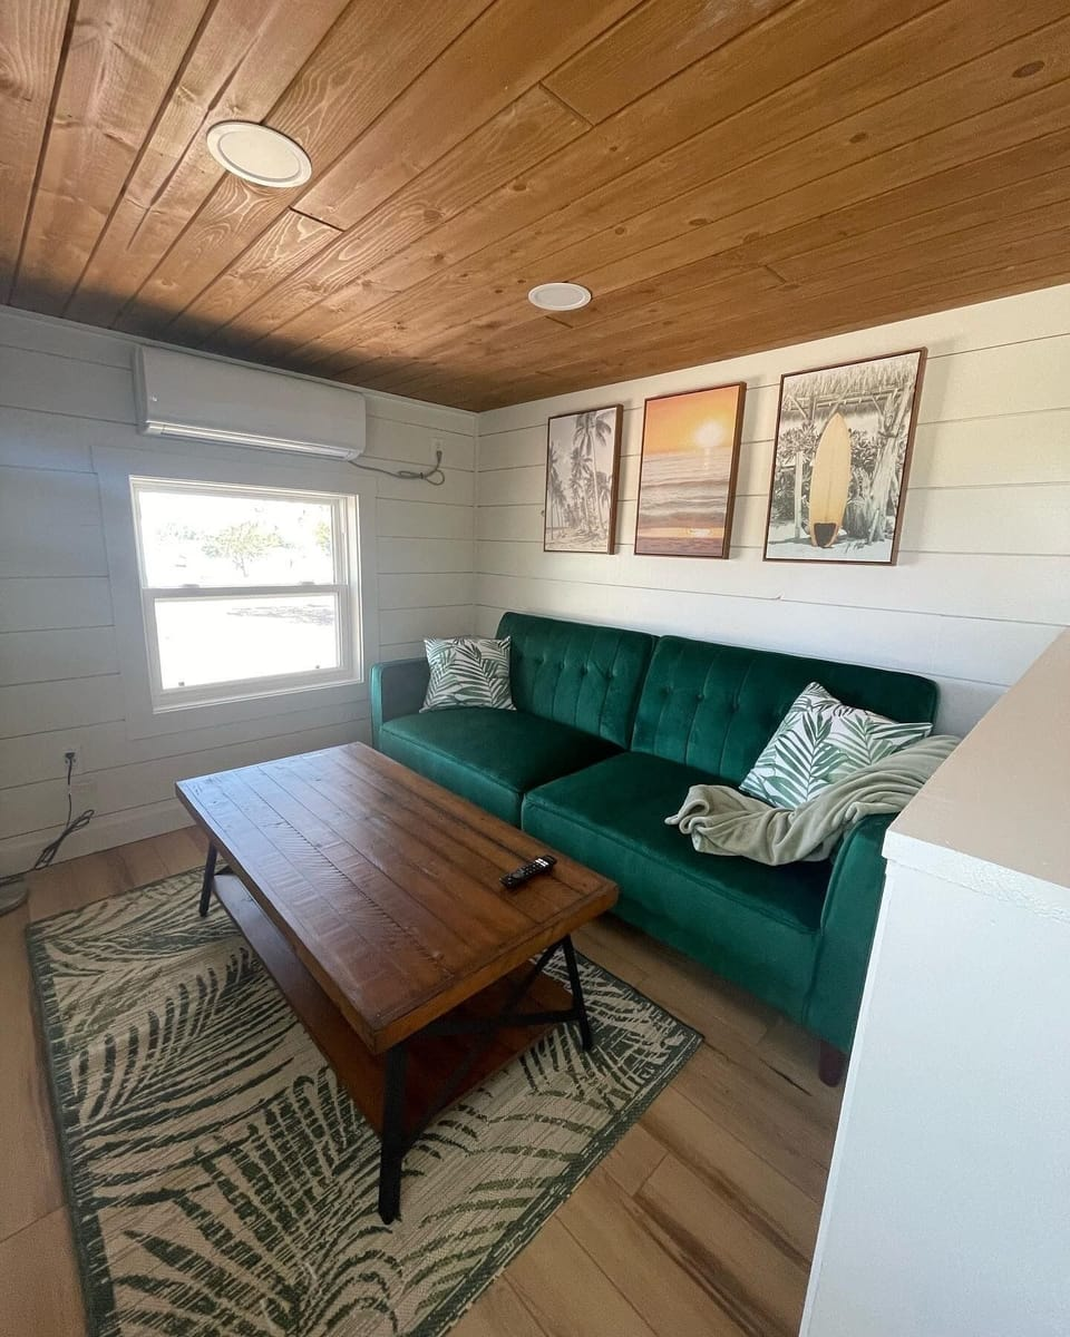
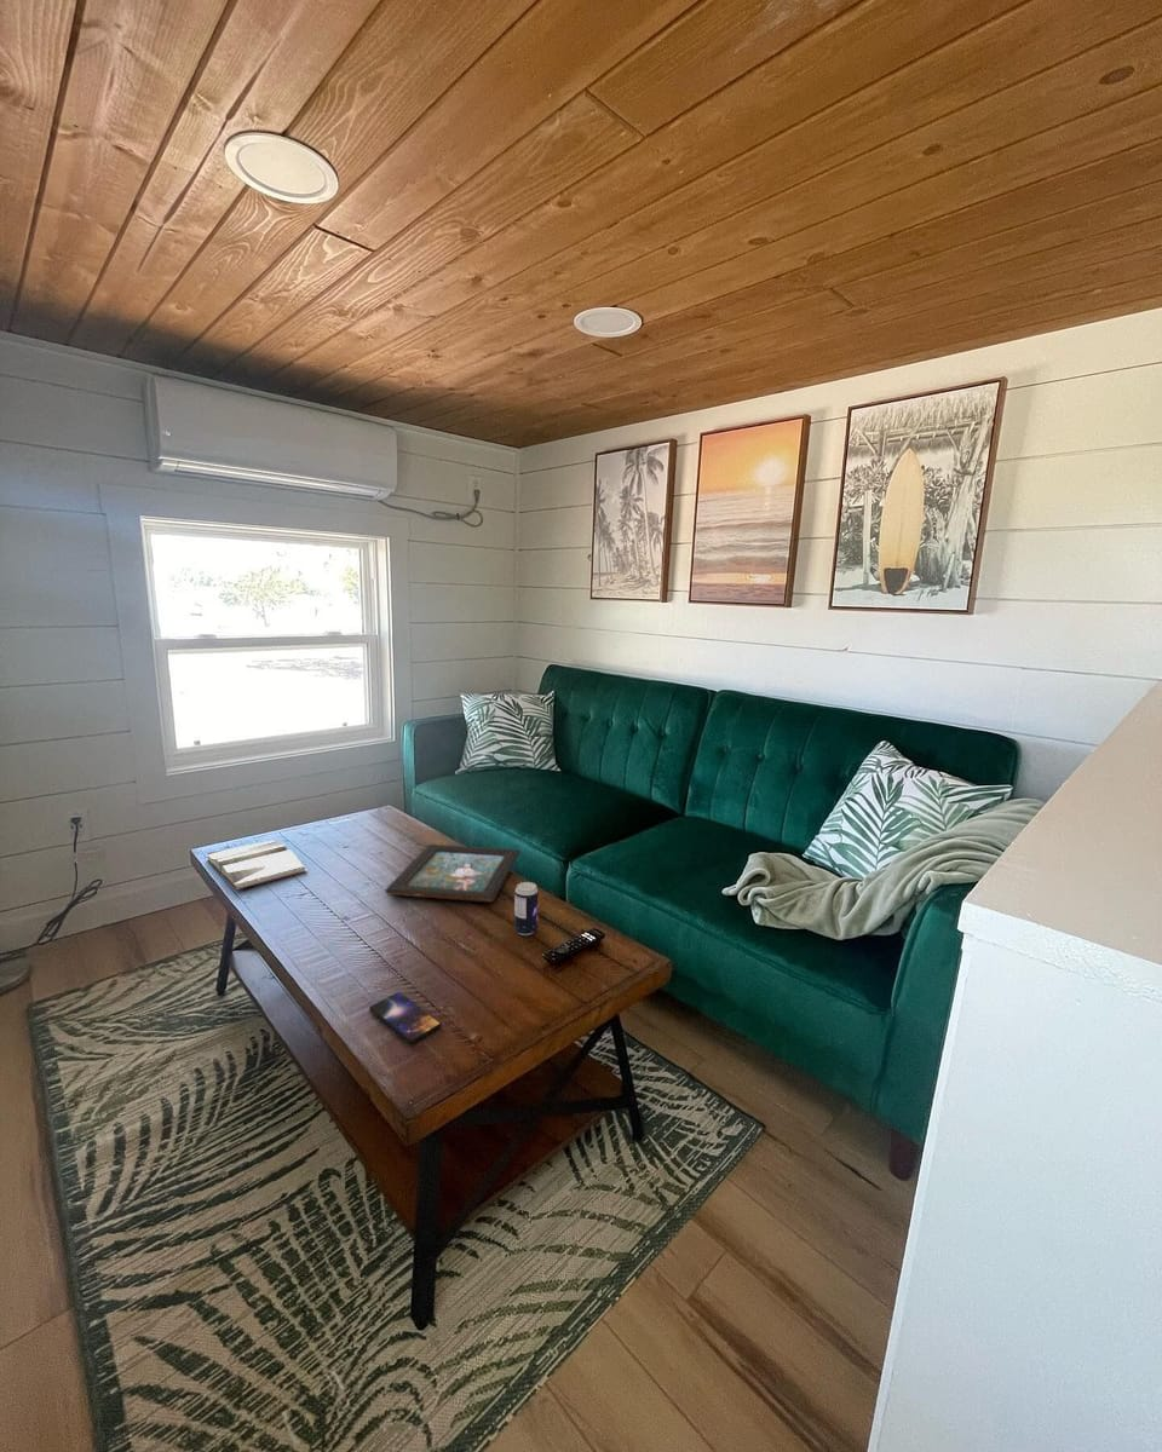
+ beverage can (525, 909)
+ hardback book (255, 860)
+ decorative tray (458, 870)
+ smartphone (404, 1016)
